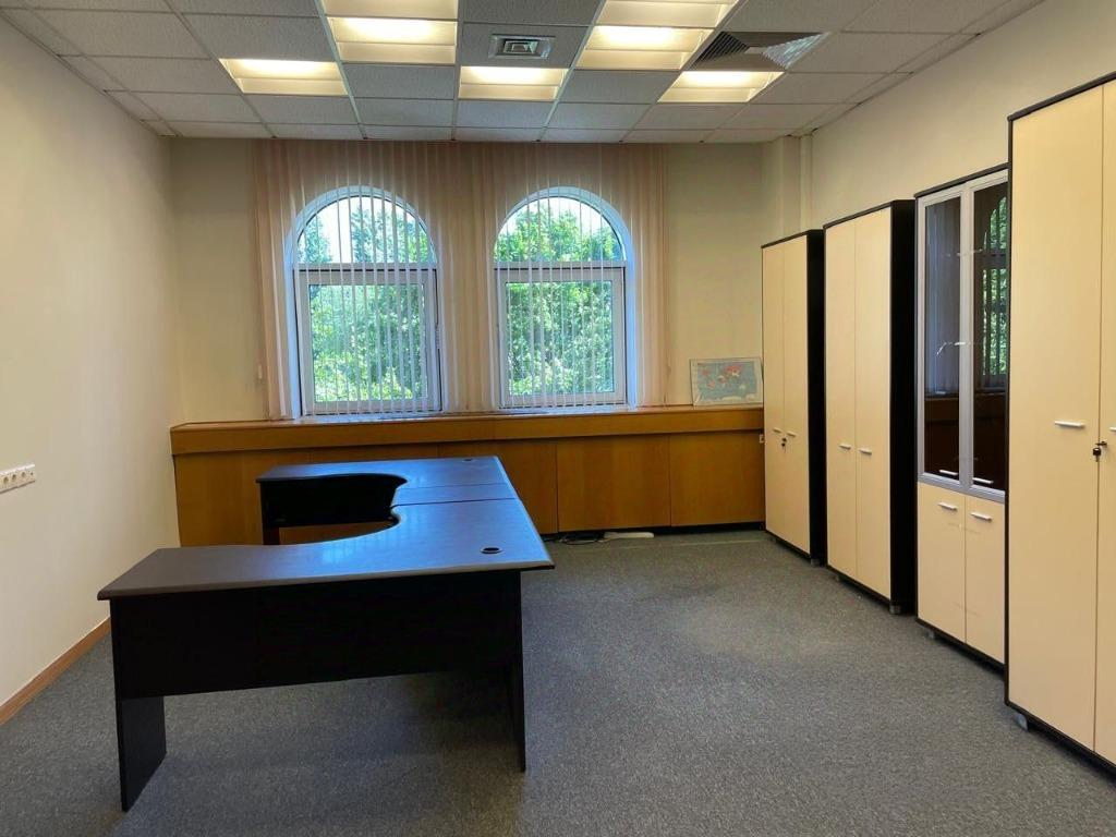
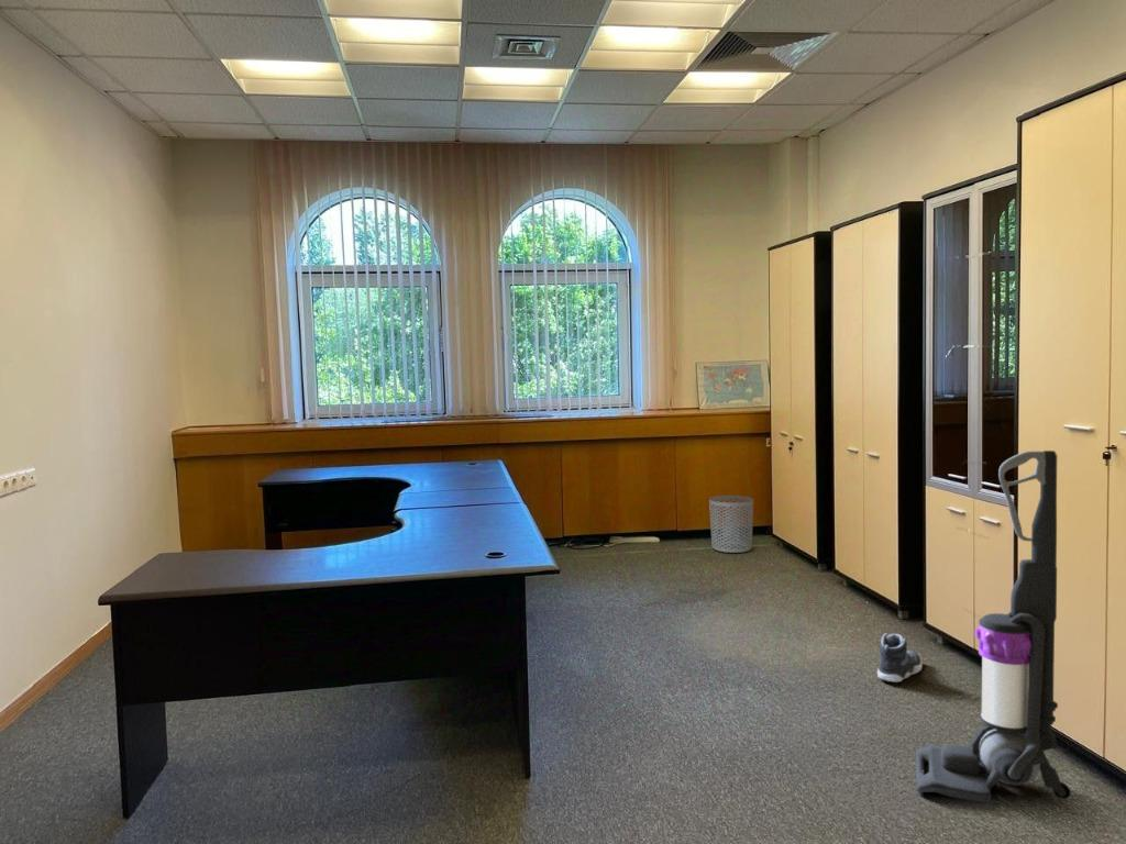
+ sneaker (901, 652)
+ vacuum cleaner (991, 620)
+ waste bin (731, 523)
